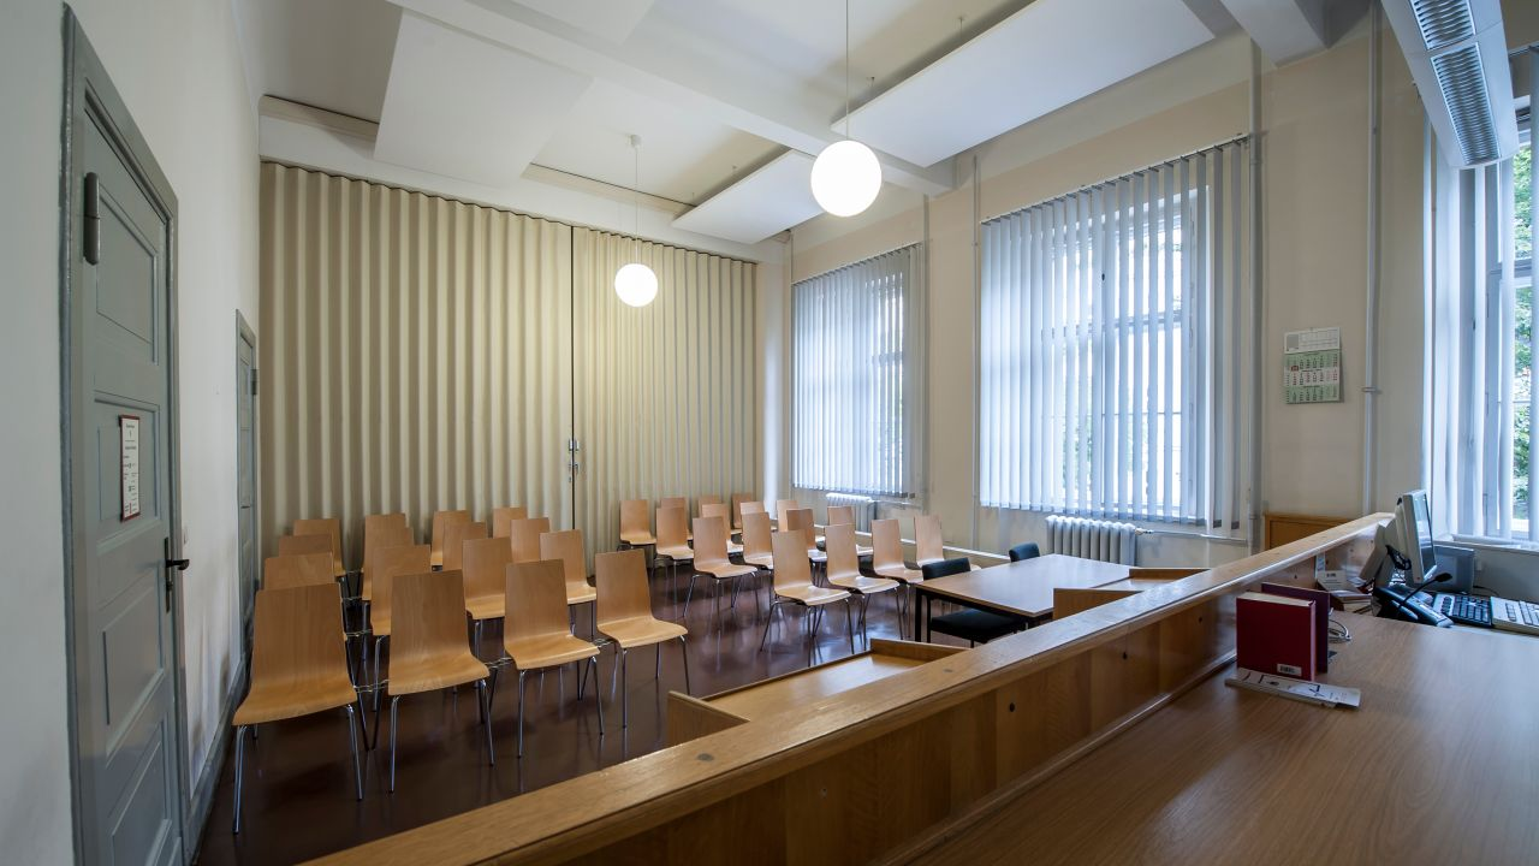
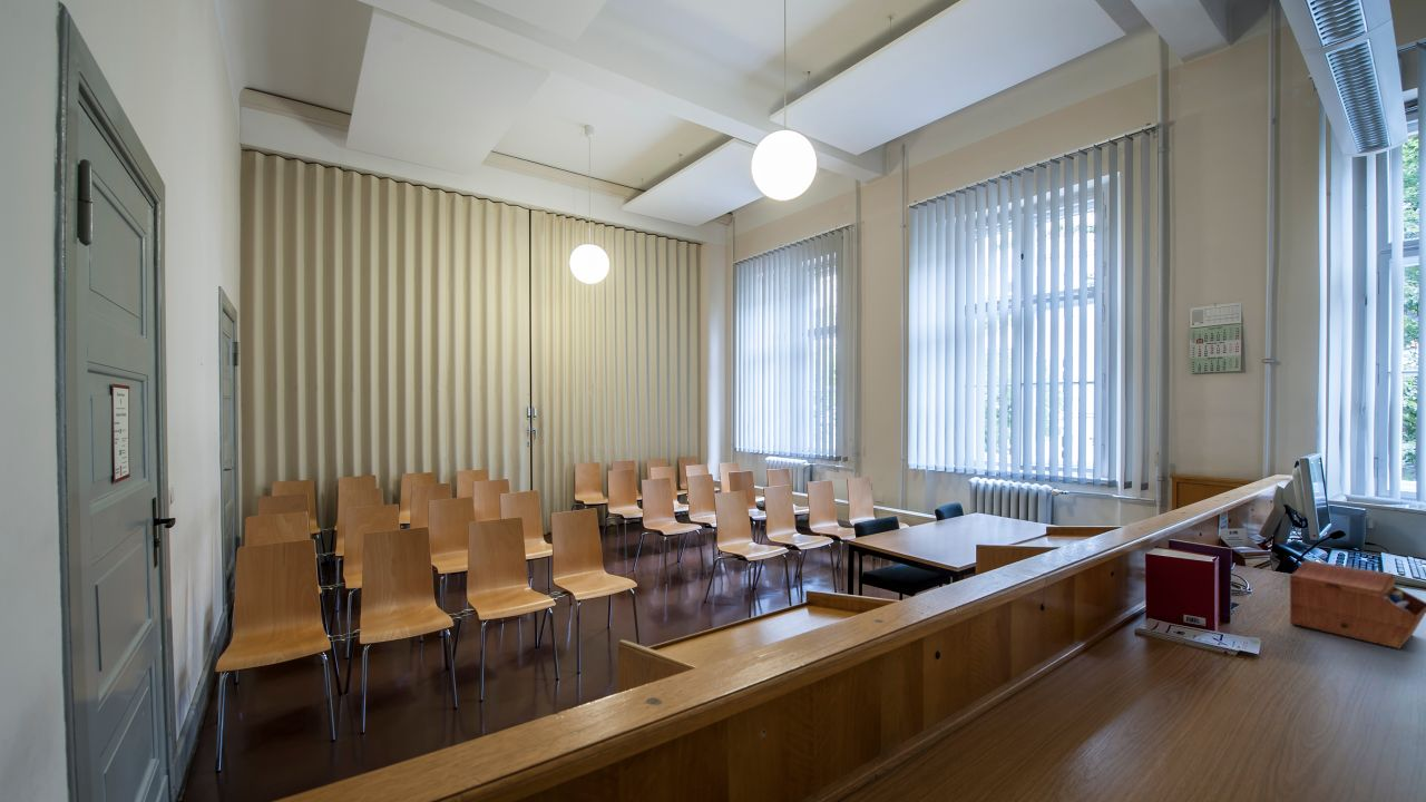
+ sewing box (1357, 602)
